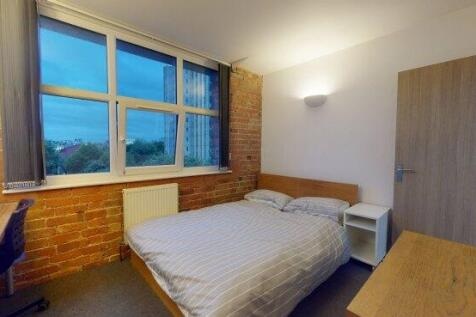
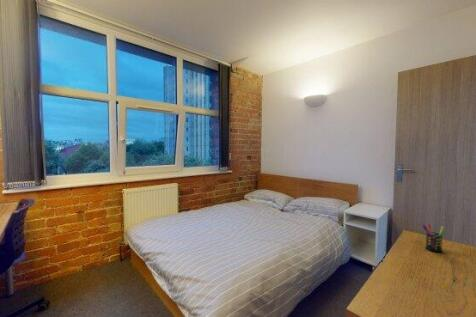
+ pen holder (434, 236)
